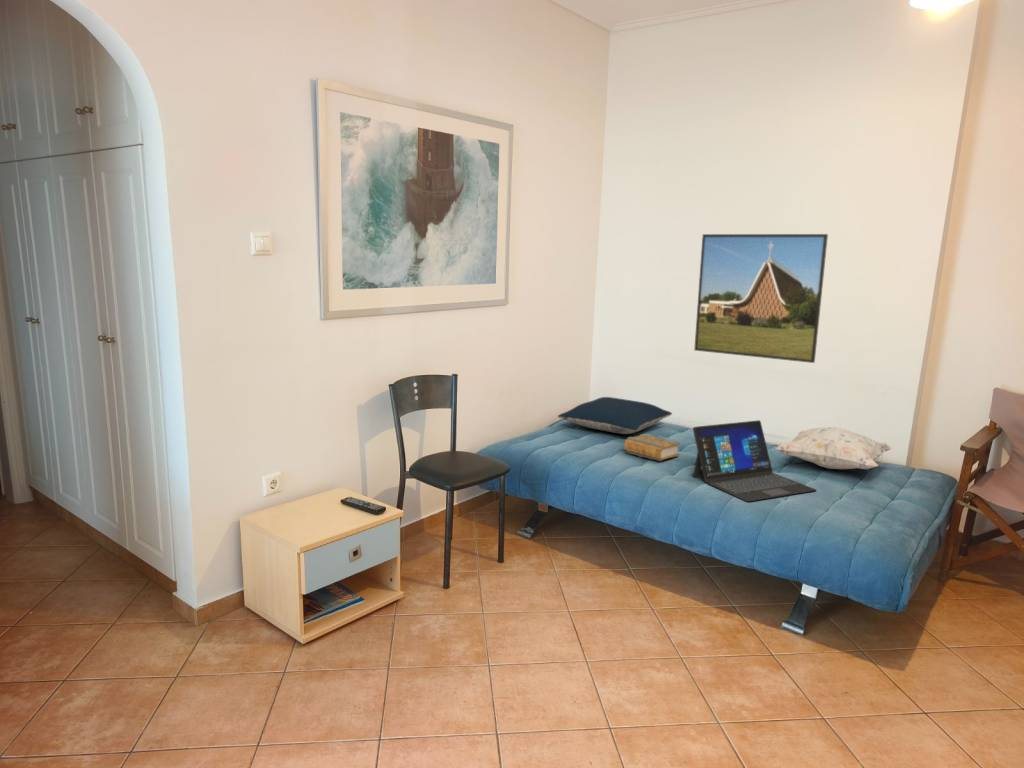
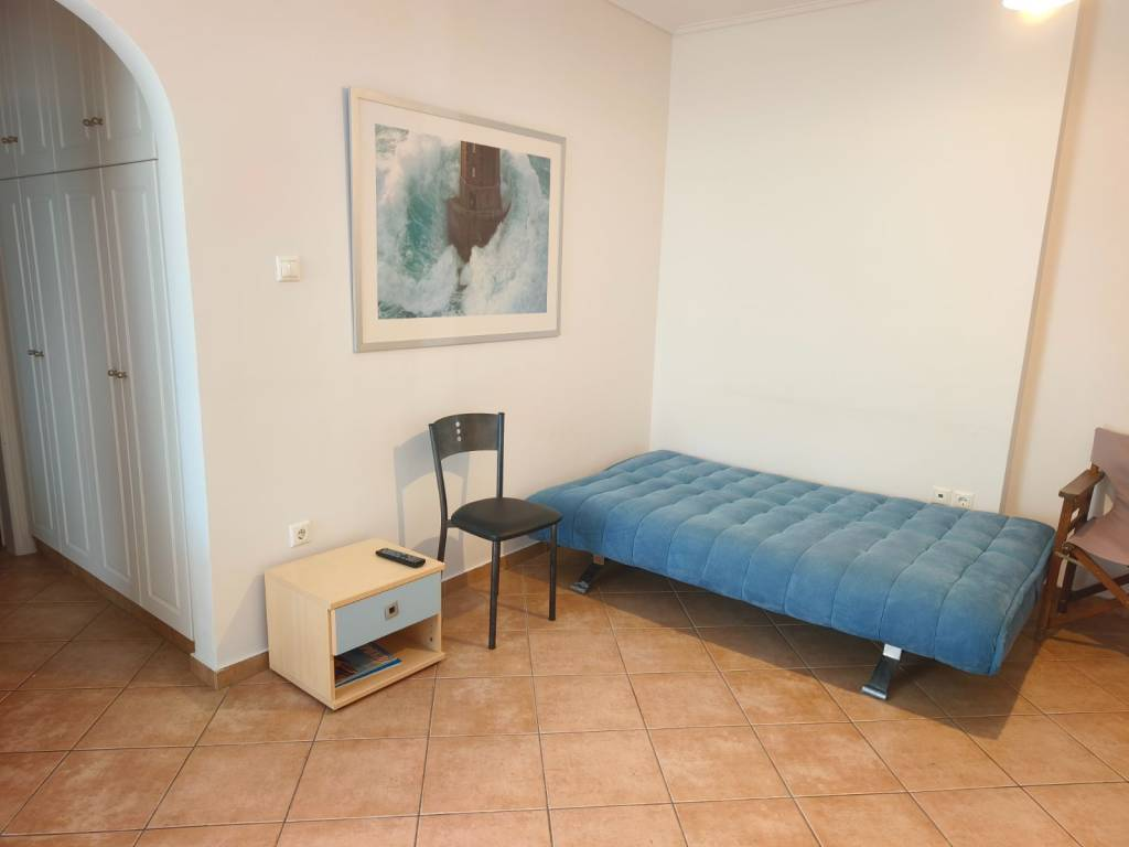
- pillow (616, 415)
- book (651, 446)
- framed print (756, 296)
- laptop (753, 457)
- decorative pillow (834, 448)
